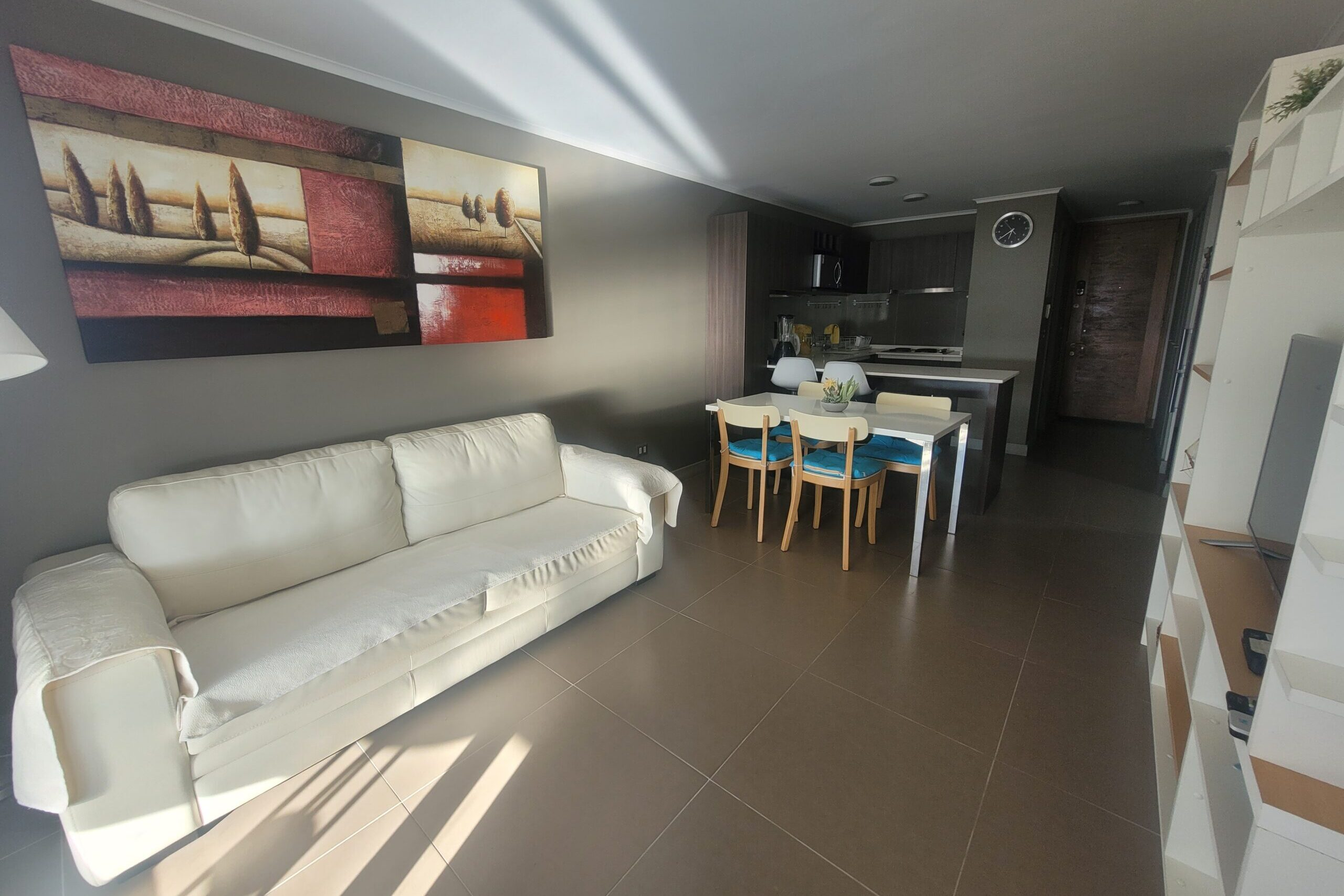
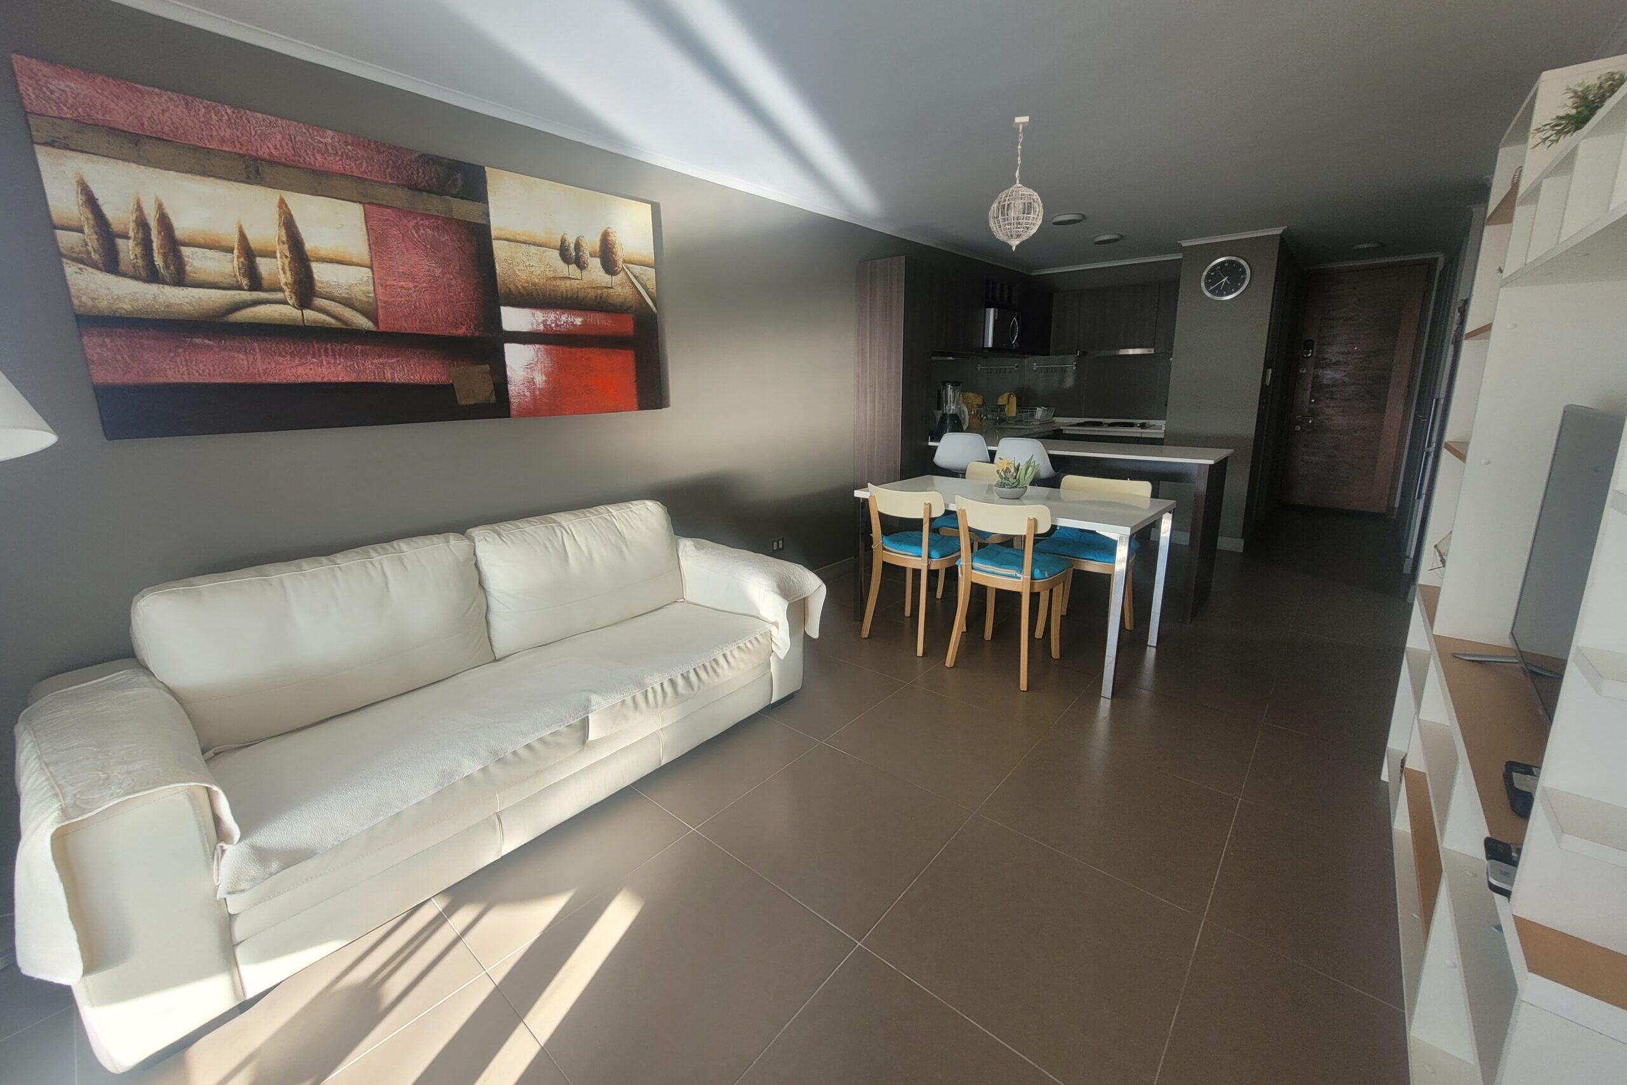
+ pendant light (1017, 186)
